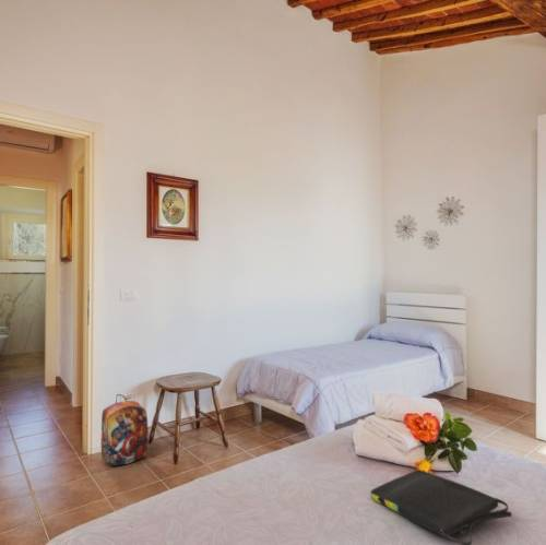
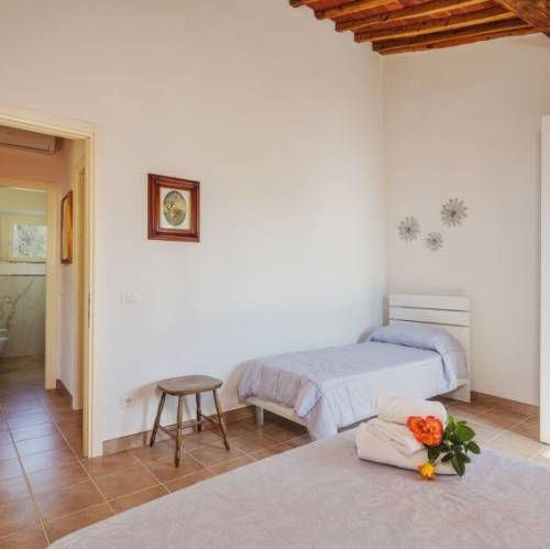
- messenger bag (439, 502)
- backpack (123, 428)
